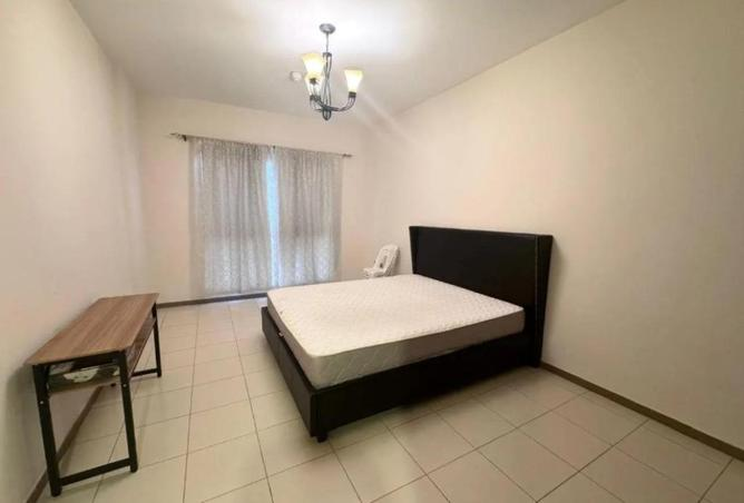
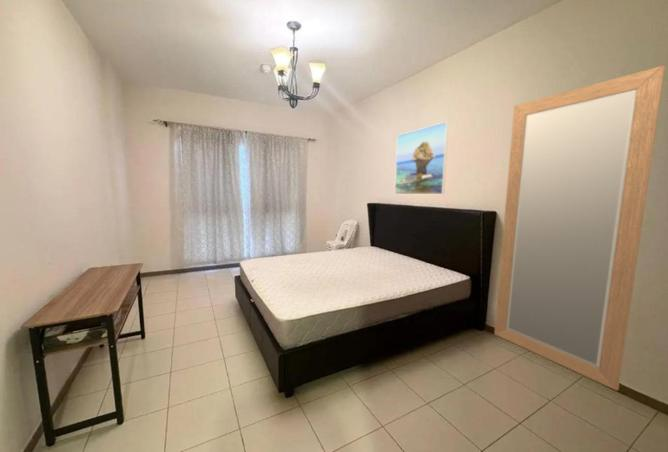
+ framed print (418, 162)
+ home mirror (560, 230)
